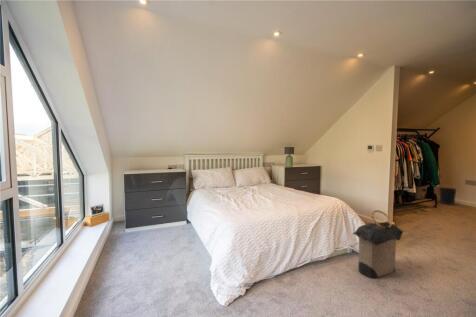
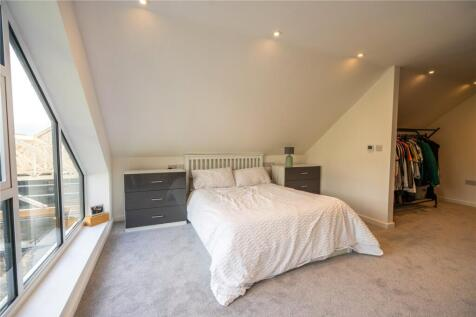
- wastebasket (447, 195)
- laundry hamper (378, 242)
